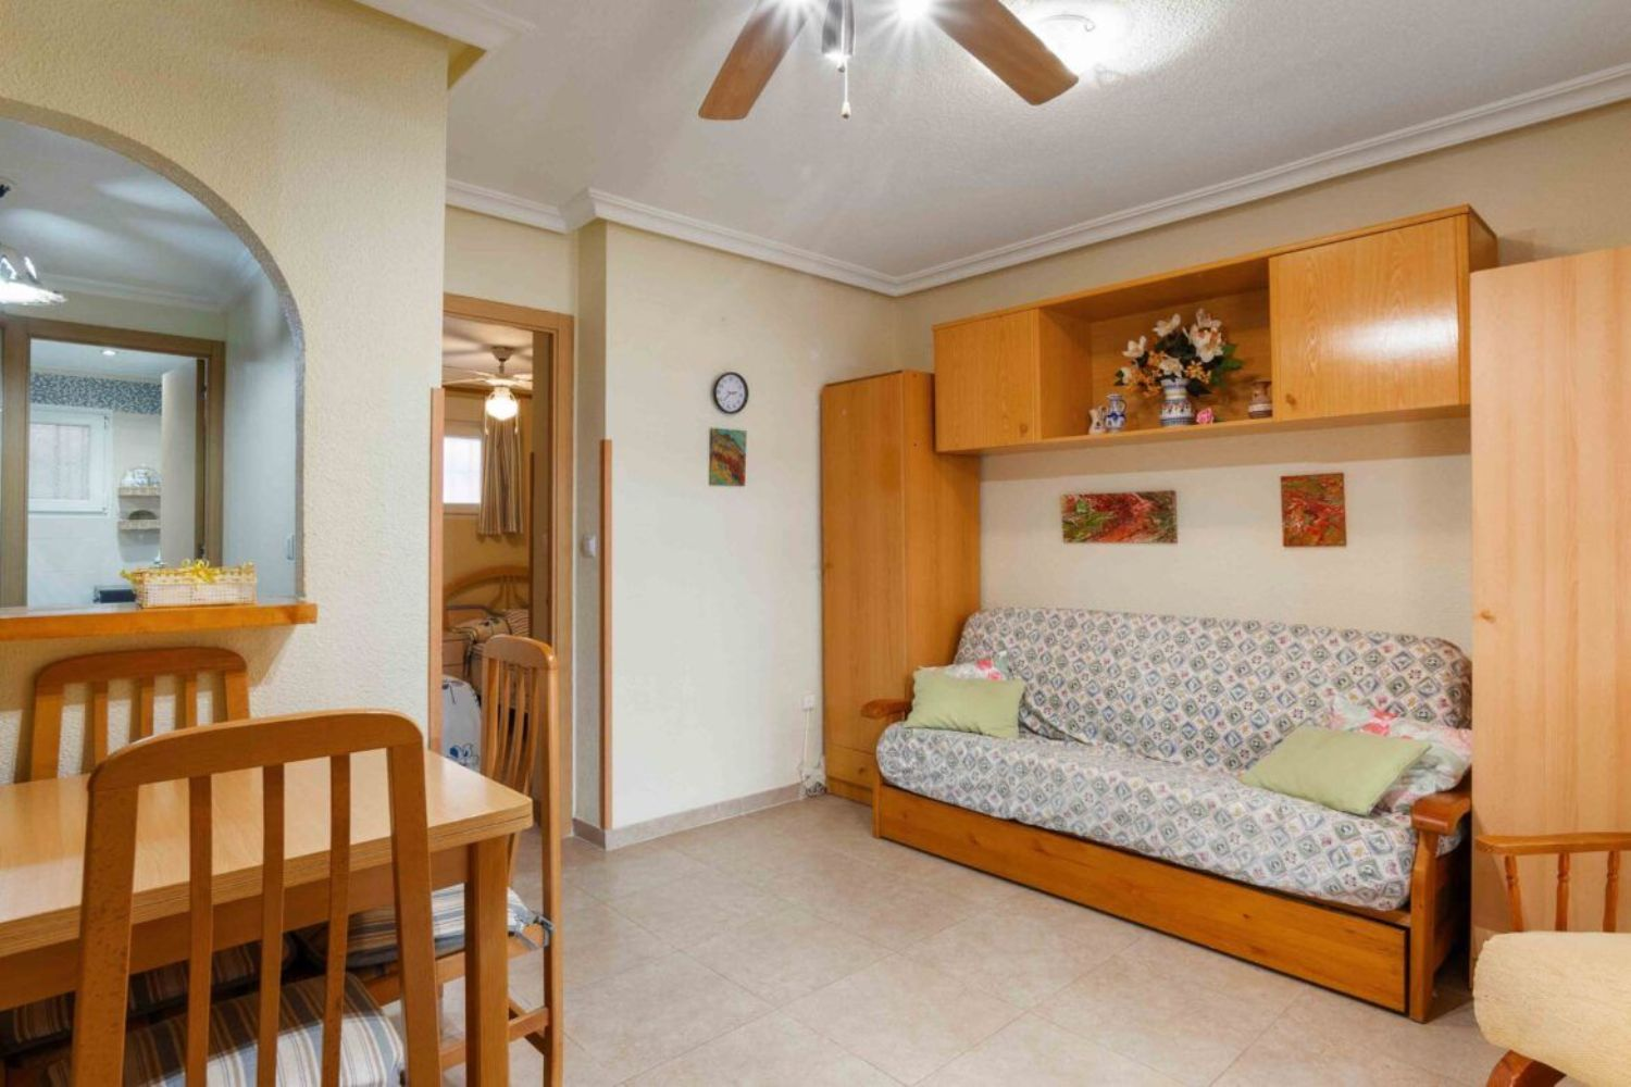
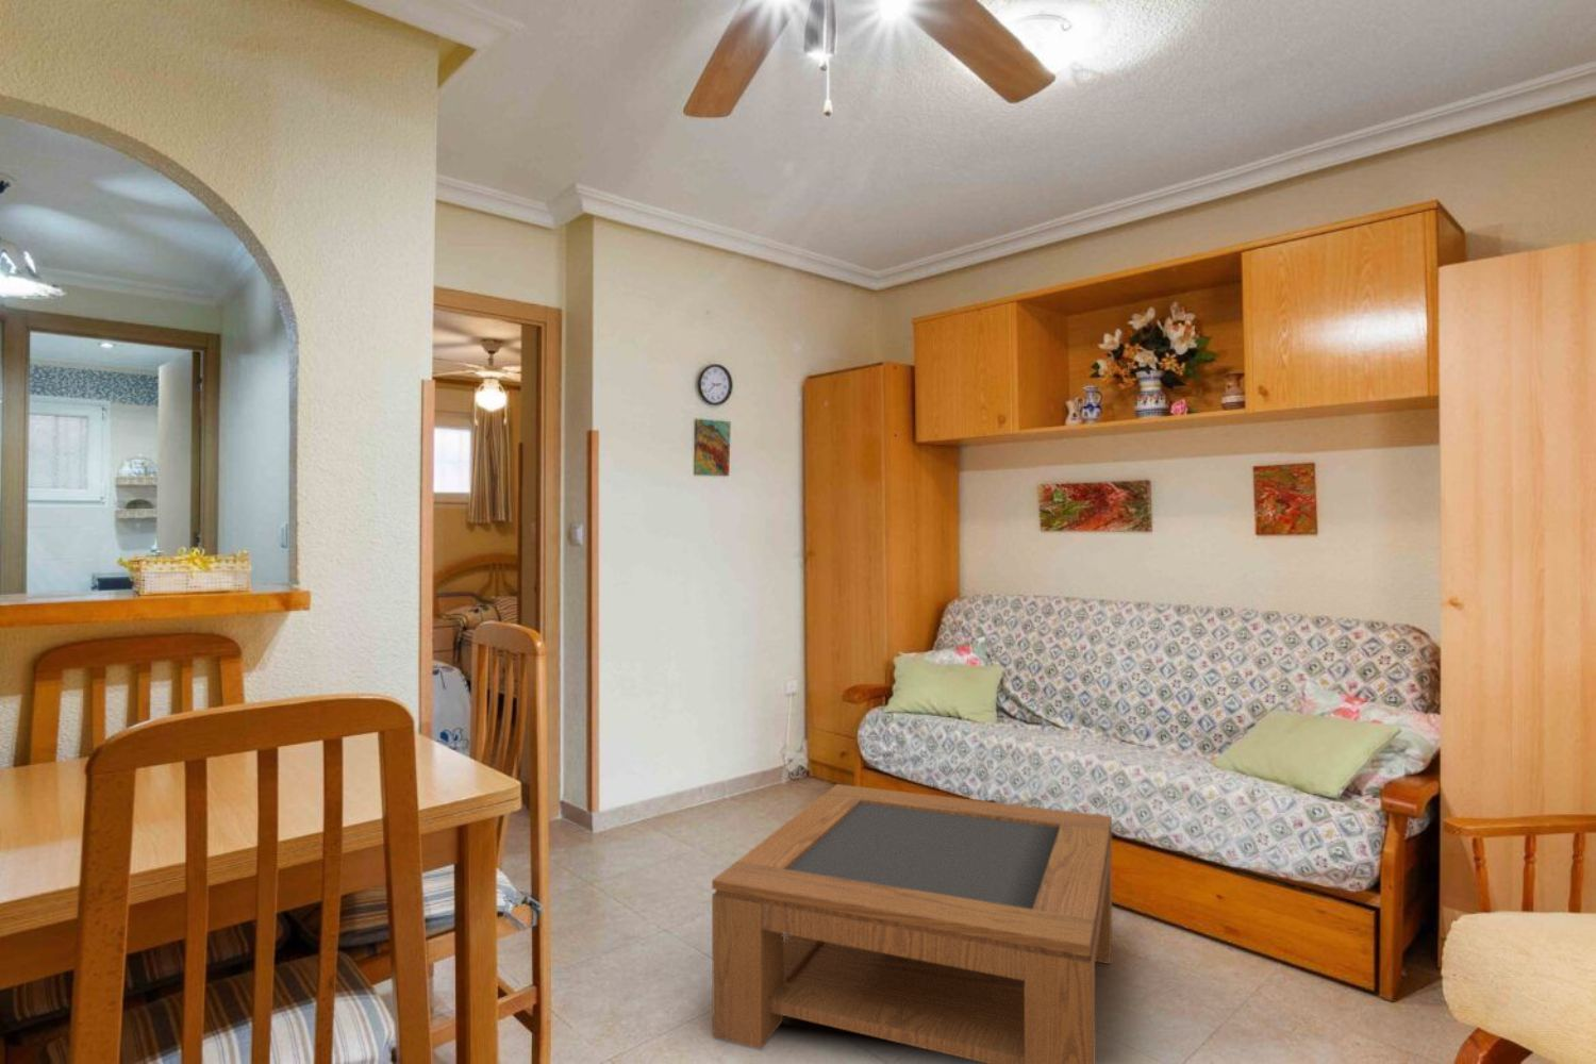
+ coffee table (932, 916)
